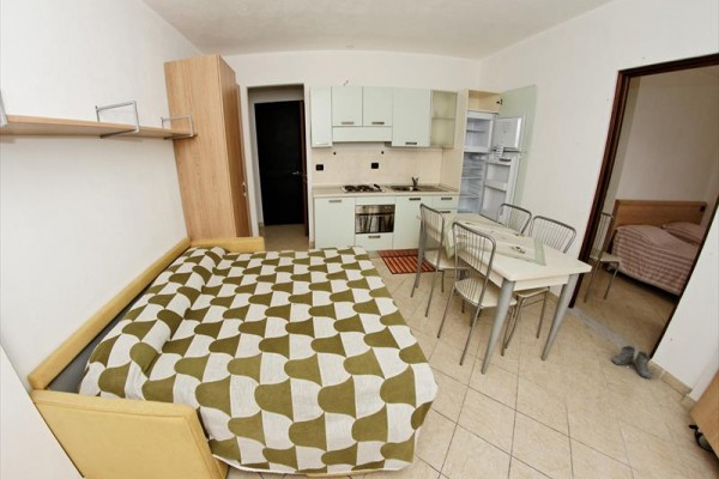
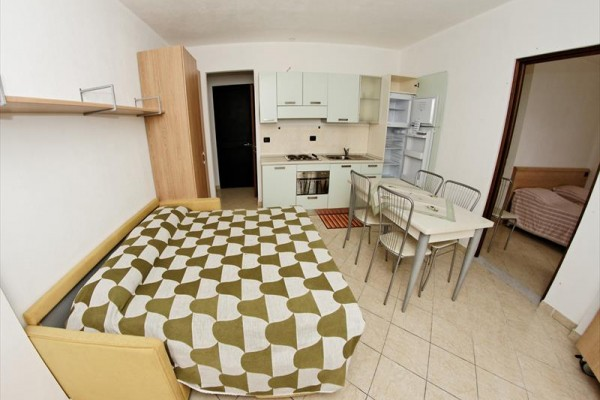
- boots (632, 358)
